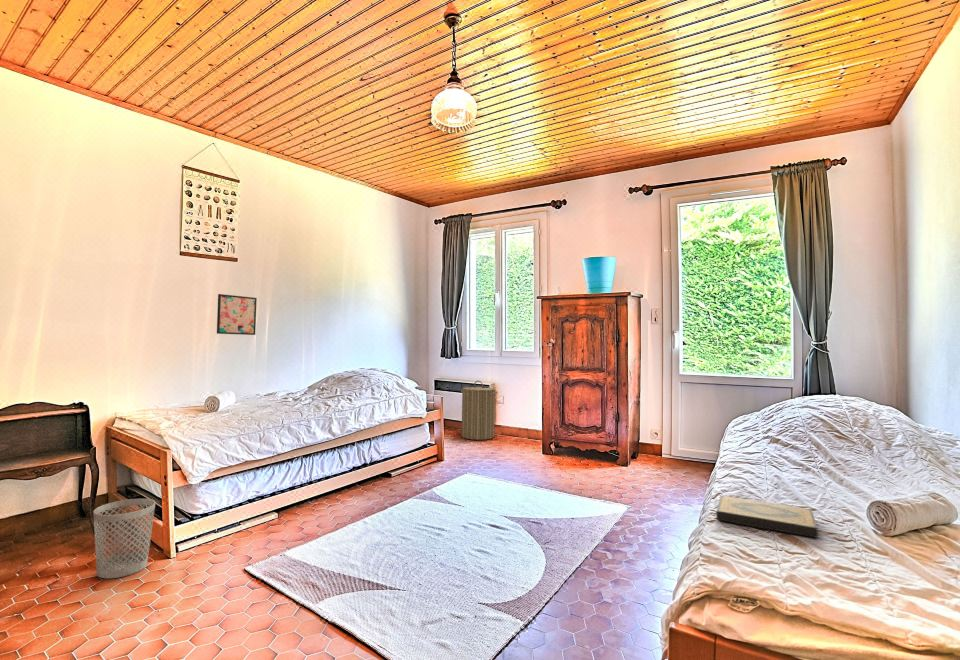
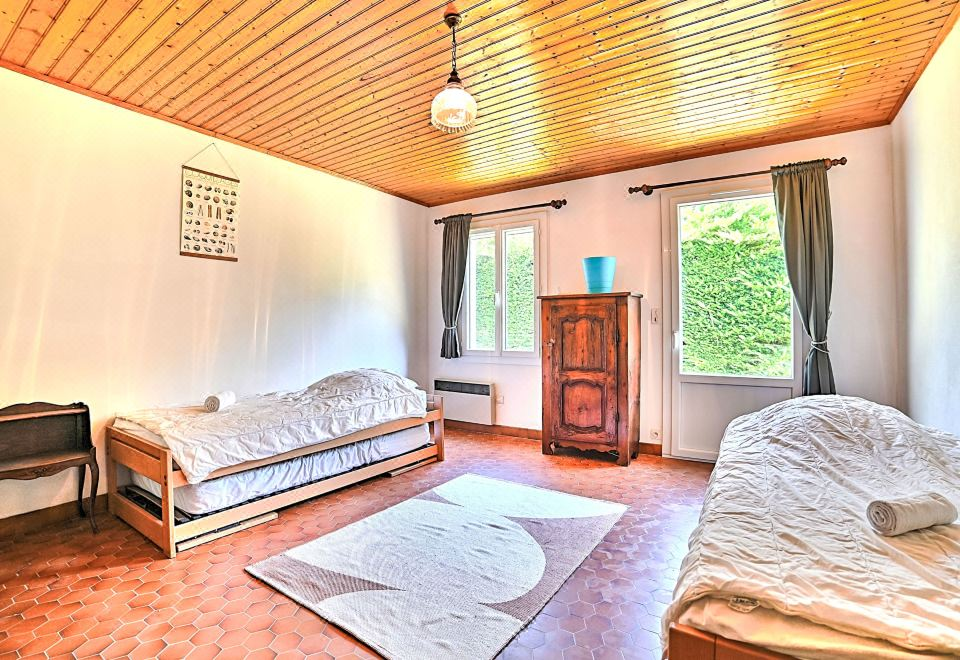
- wastebasket (124, 537)
- hardback book (764, 515)
- wall art (237, 315)
- laundry hamper (478, 408)
